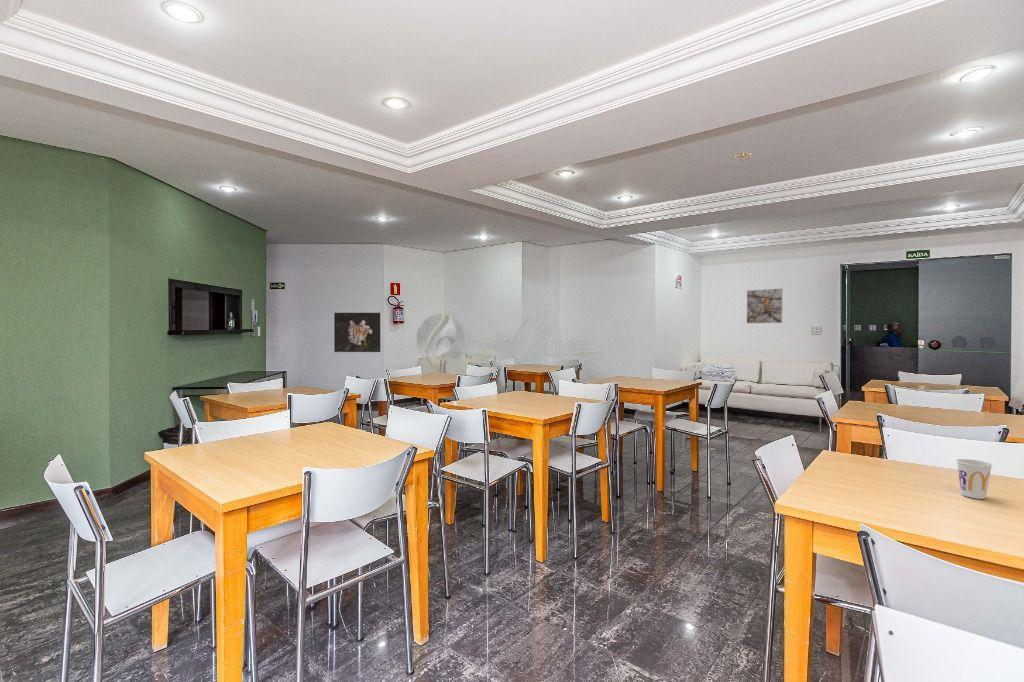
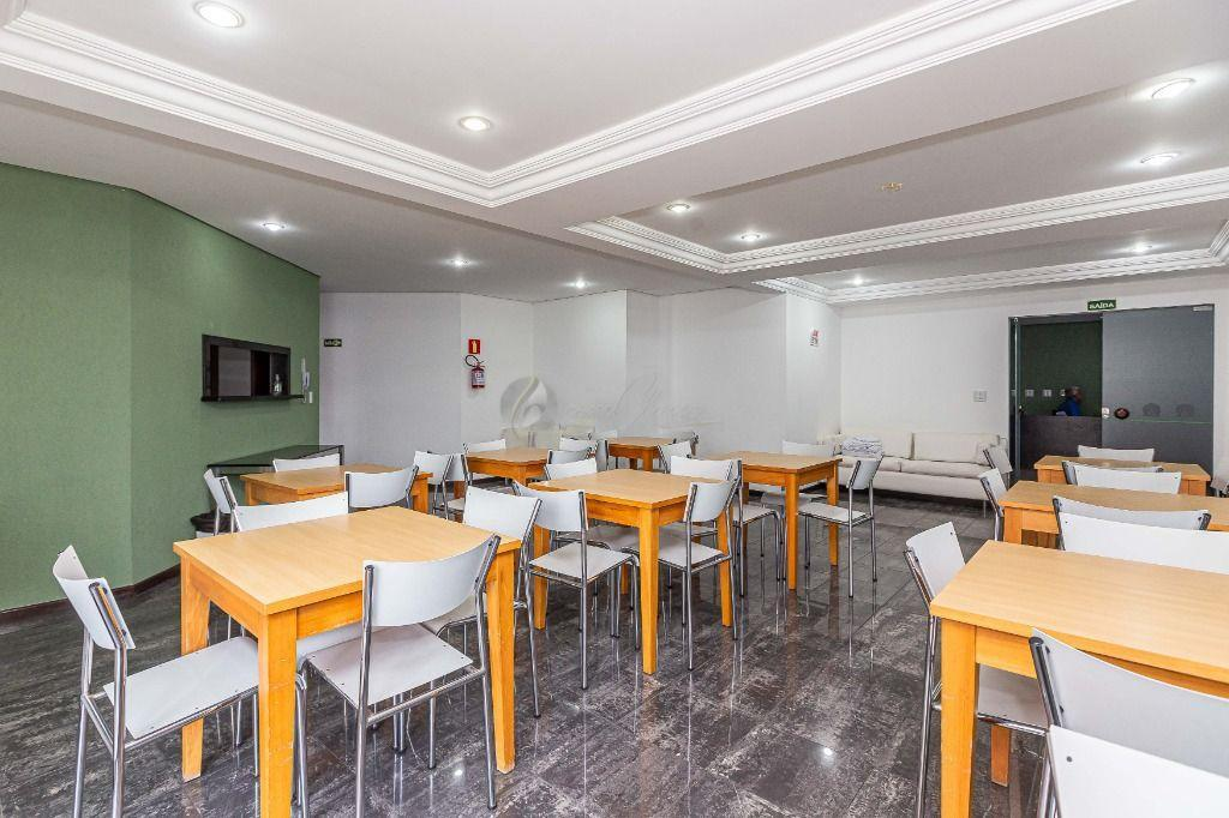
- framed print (357, 332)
- cup (973, 479)
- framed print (764, 306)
